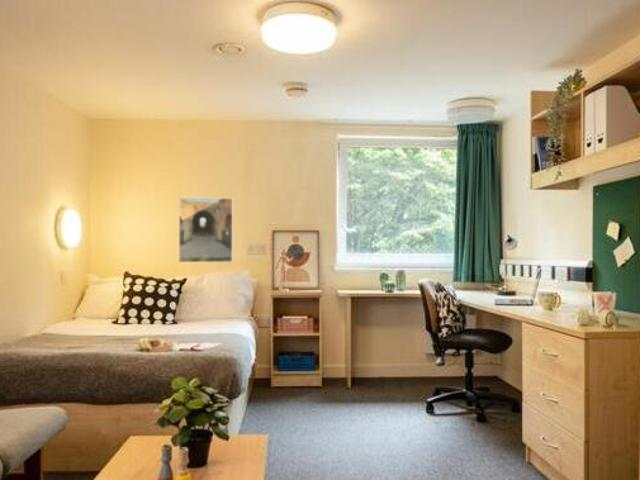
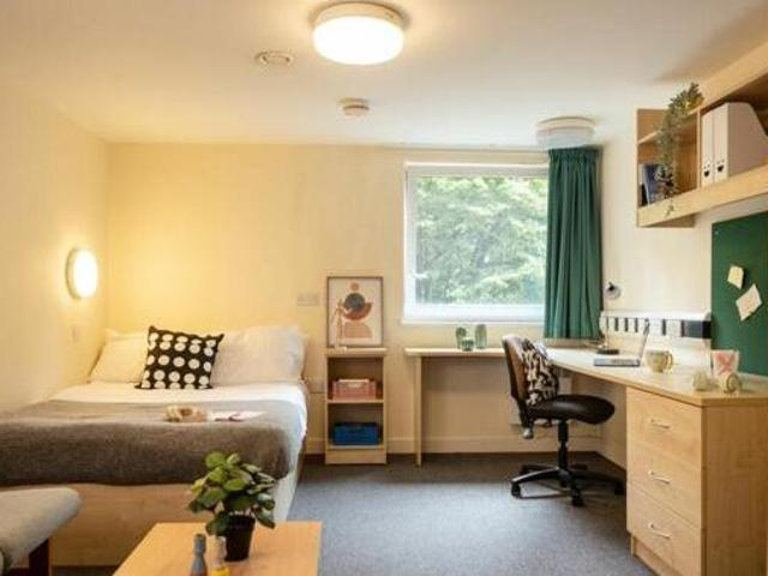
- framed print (206, 230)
